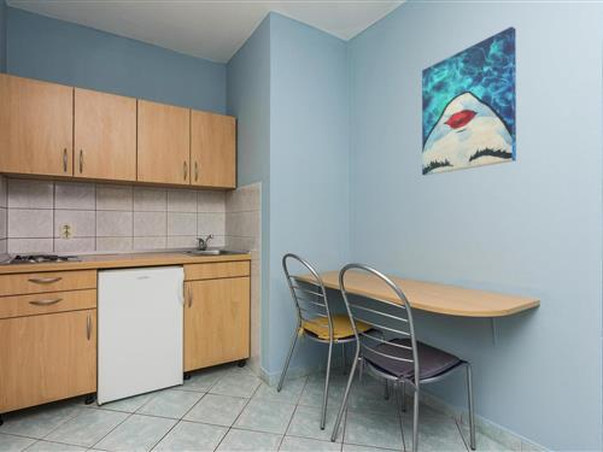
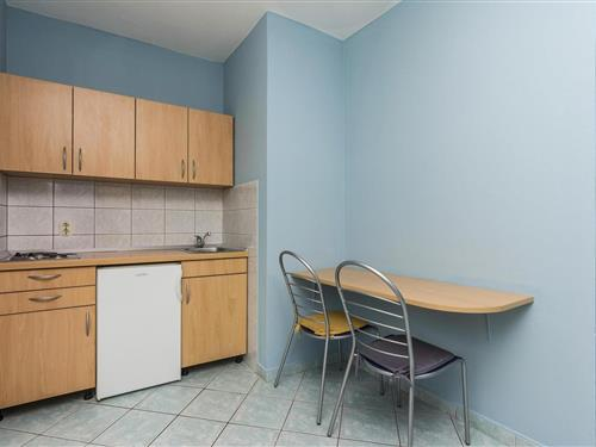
- wall art (463, 110)
